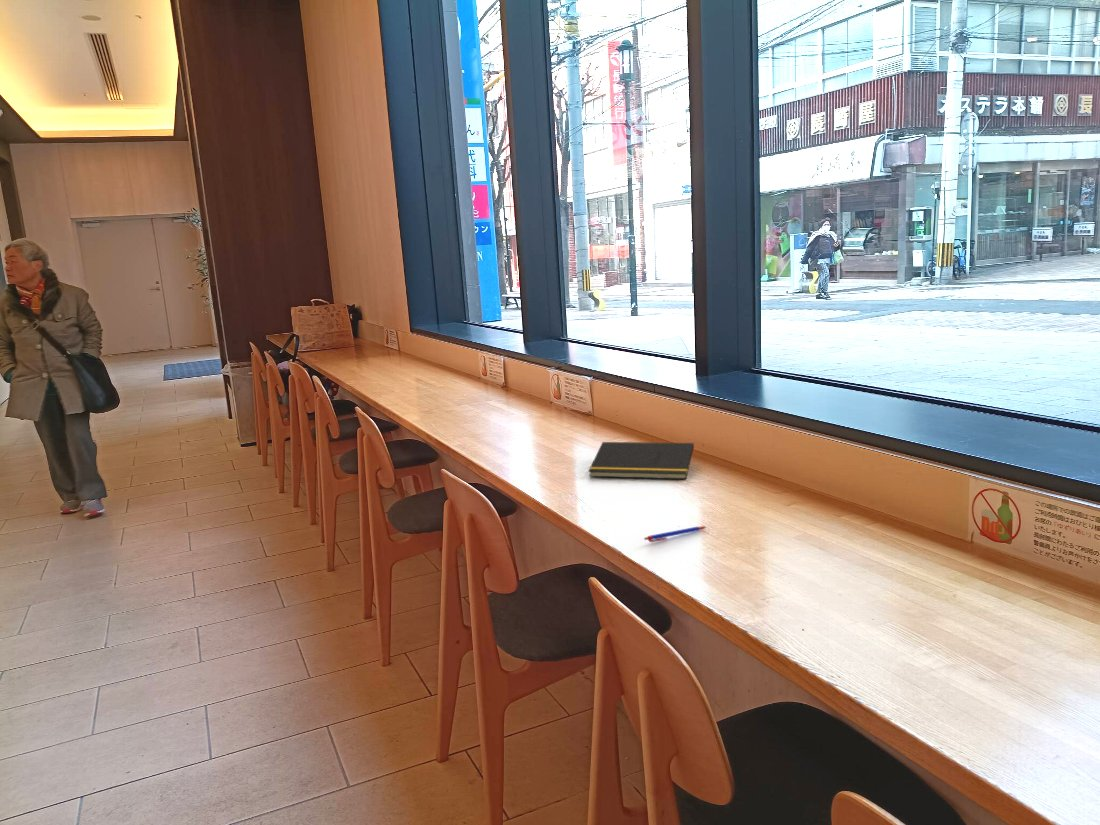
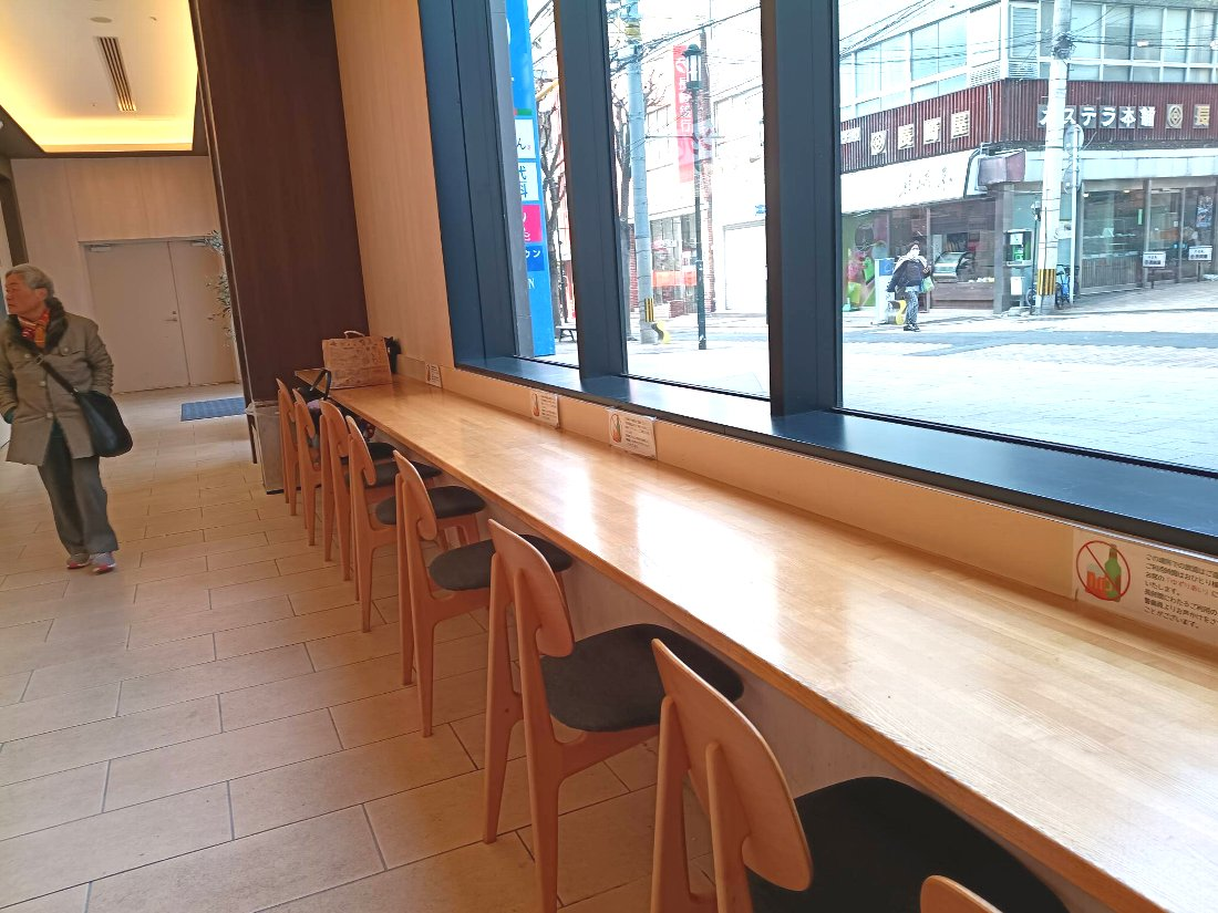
- notepad (642, 459)
- pen (676, 532)
